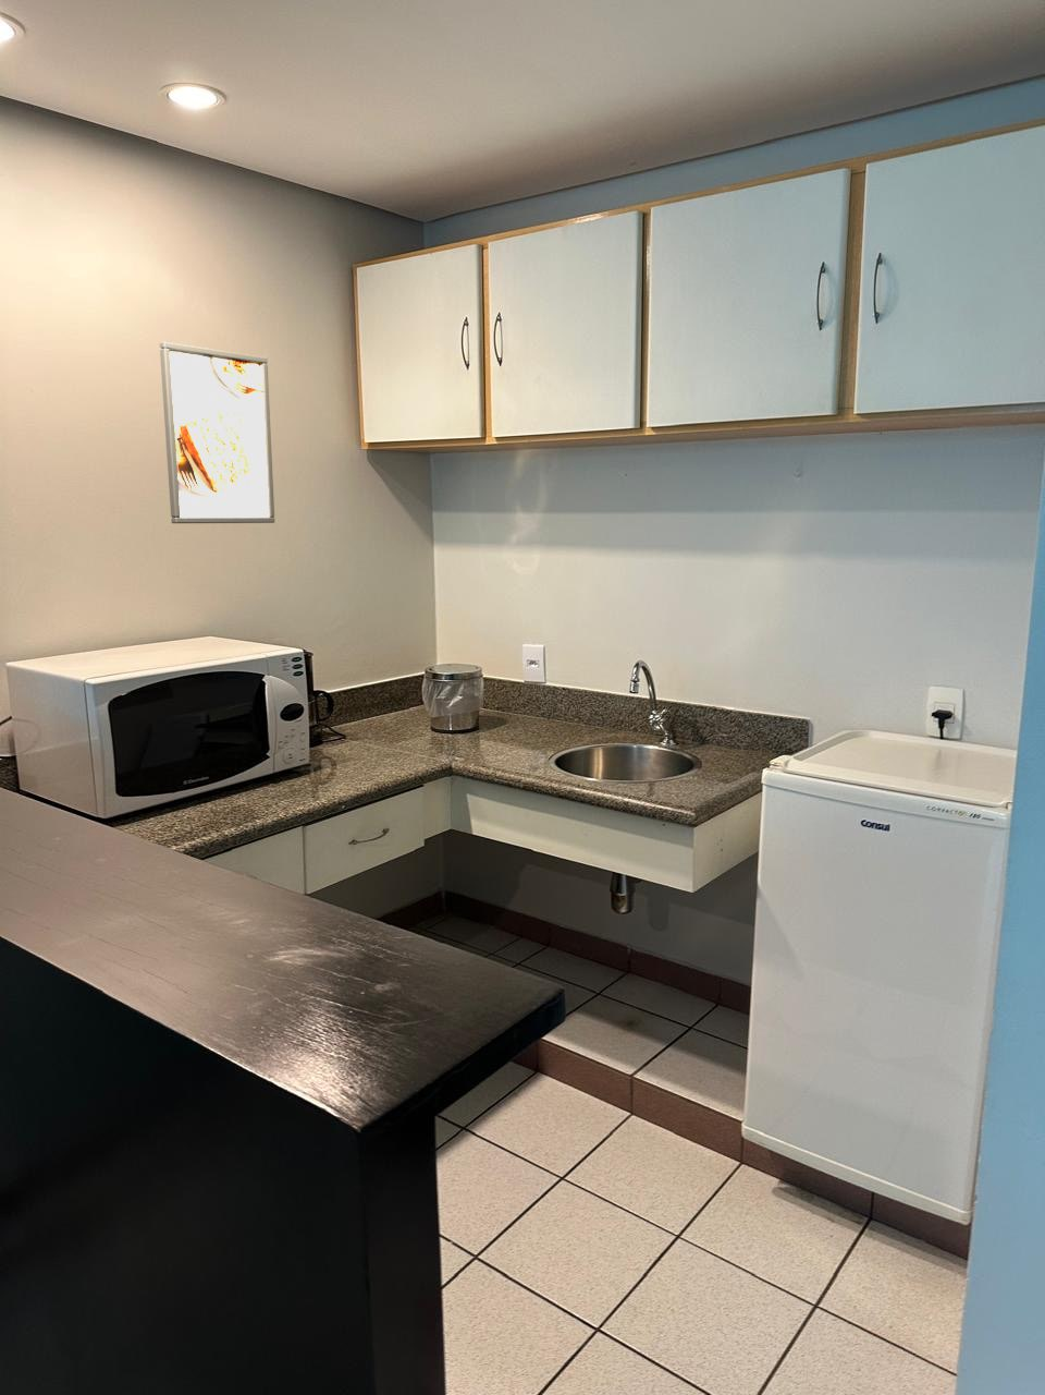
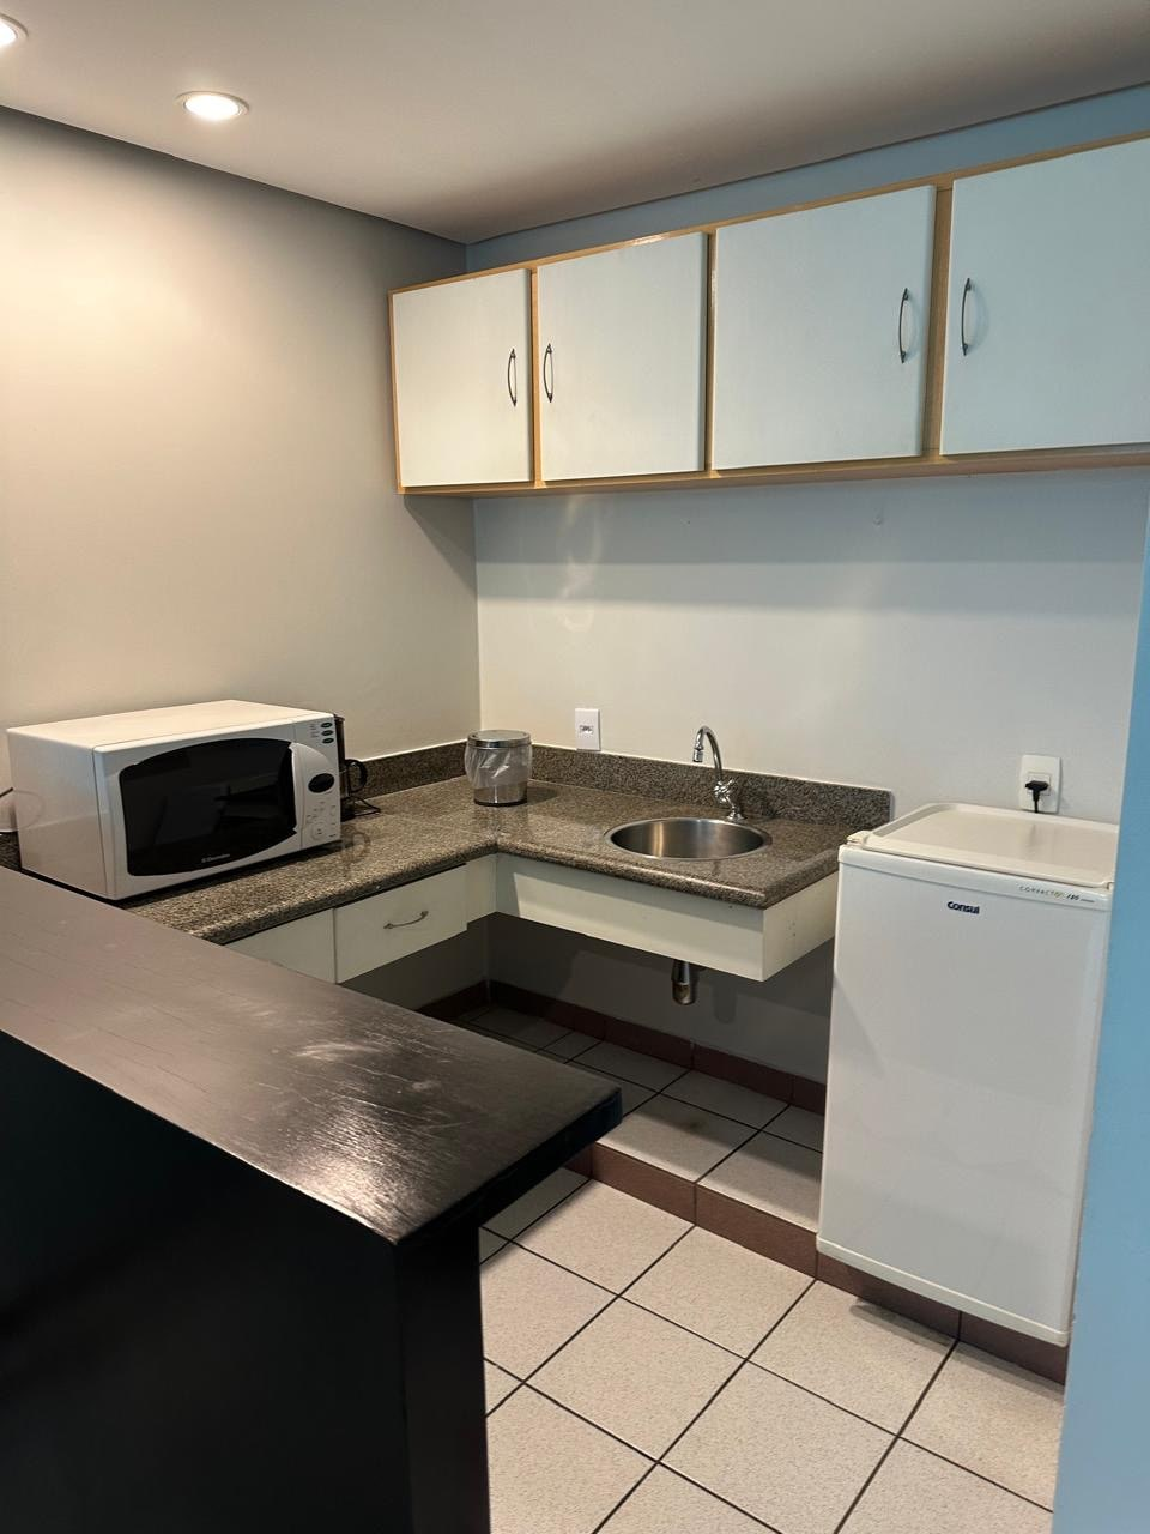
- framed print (220, 438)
